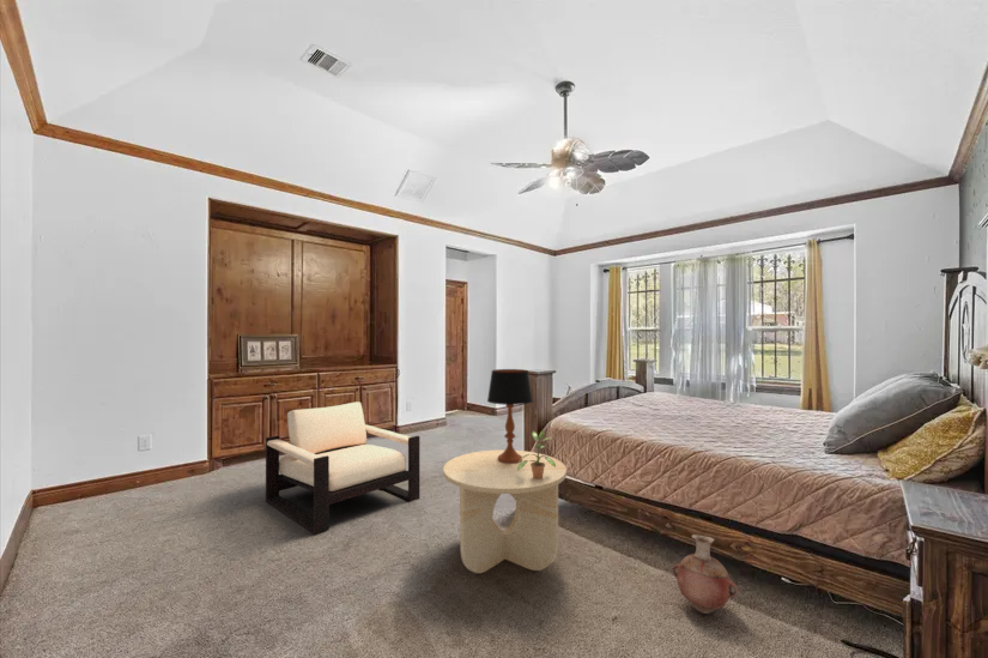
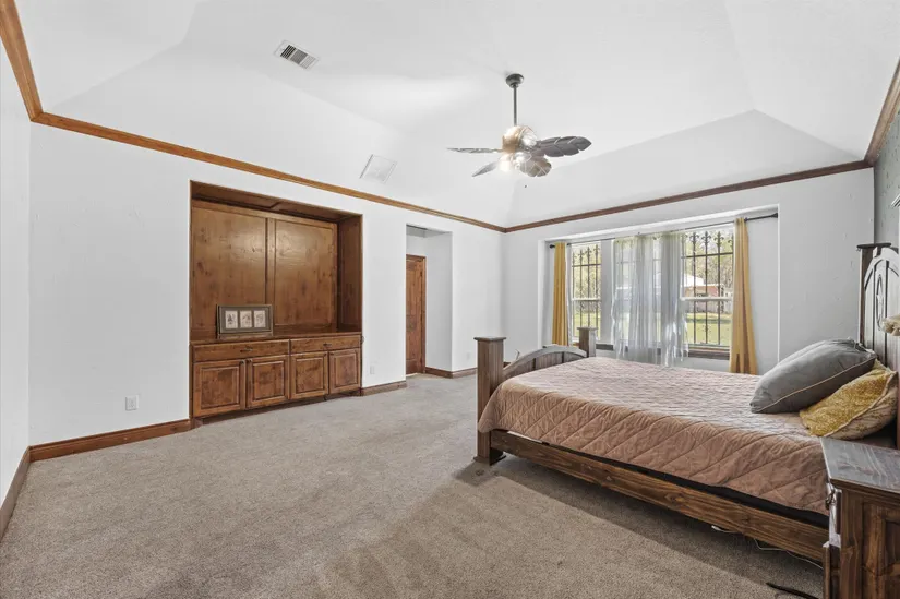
- armchair (340, 453)
- potted plant (538, 452)
- table lamp (509, 415)
- vase (703, 574)
- side table (514, 515)
